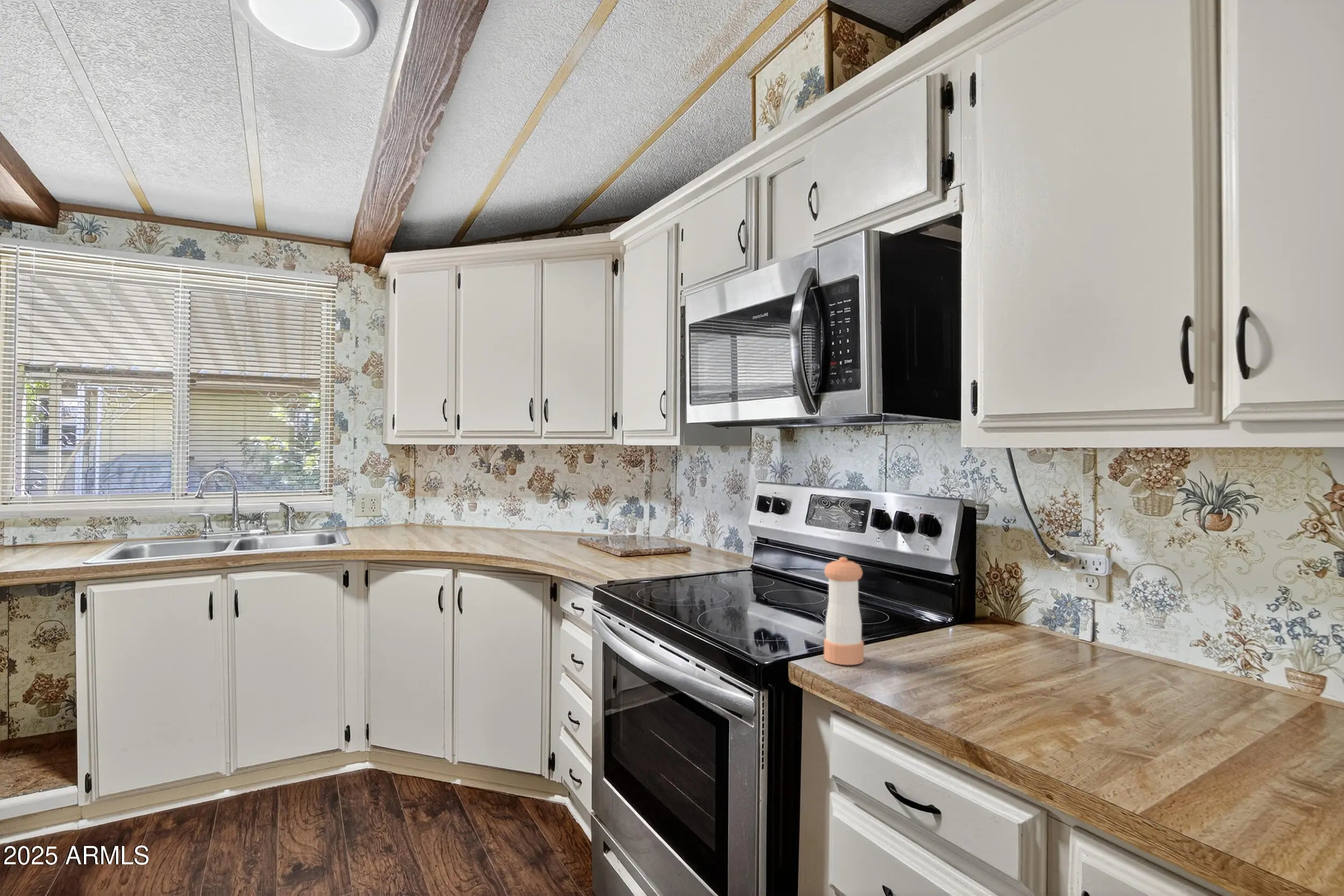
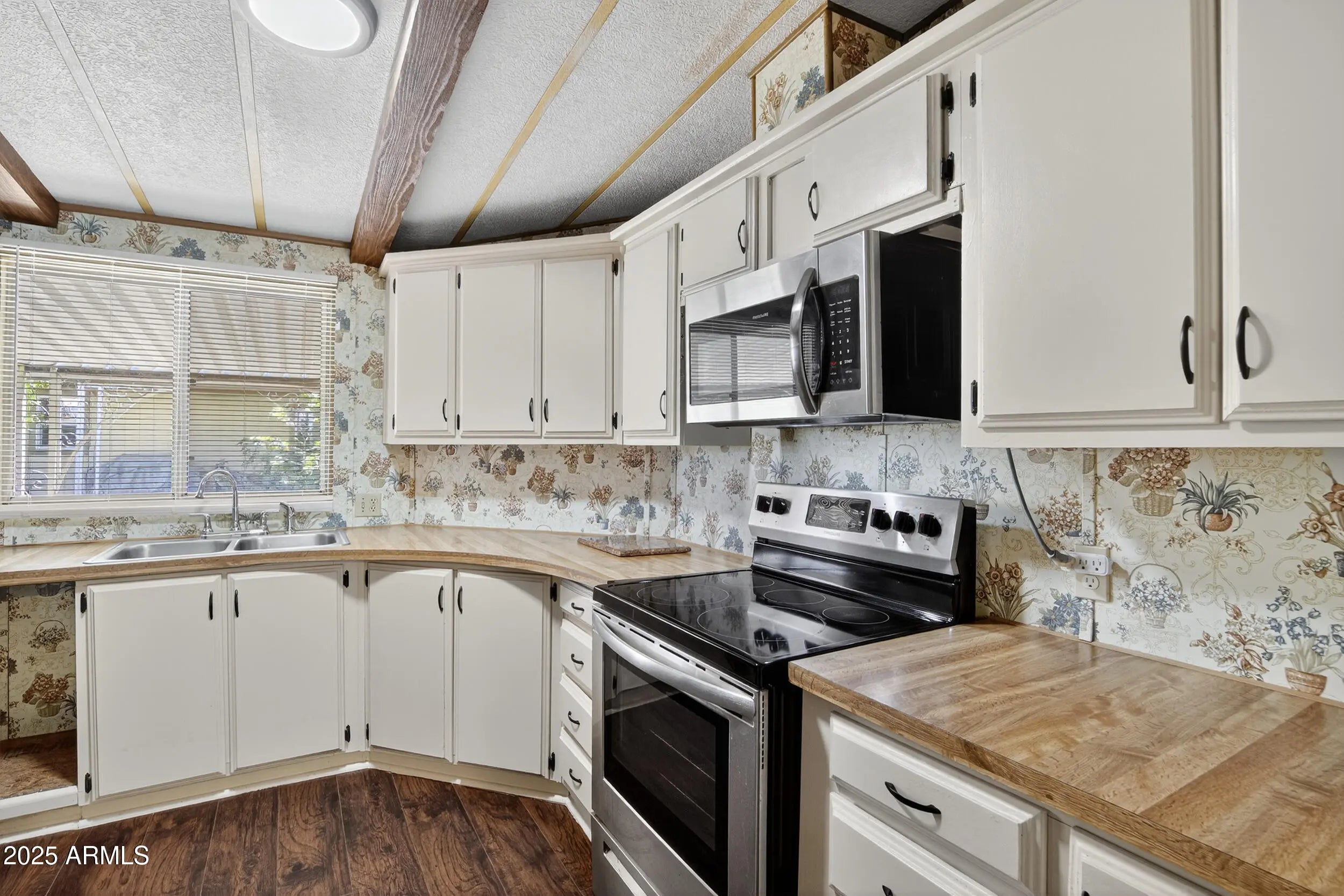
- pepper shaker (843, 608)
